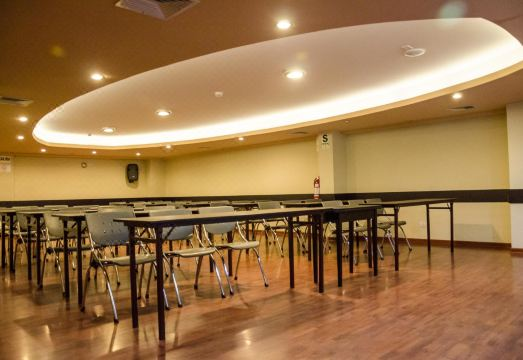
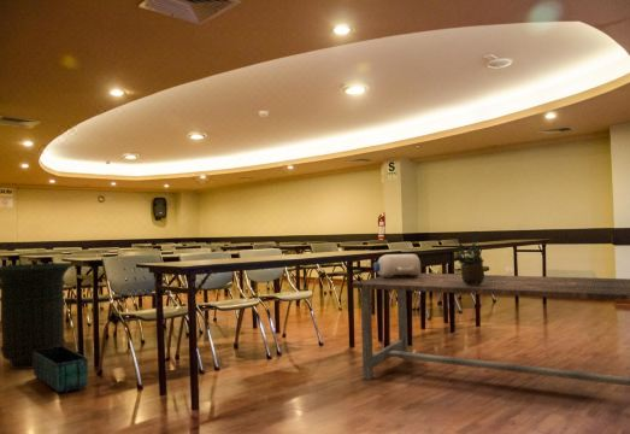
+ potted plant (470, 258)
+ trash can (33, 313)
+ dining table (494, 362)
+ water jug (396, 265)
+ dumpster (60, 369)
